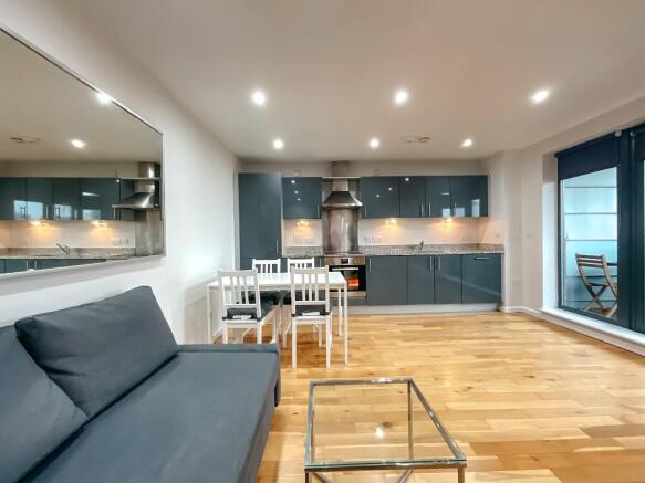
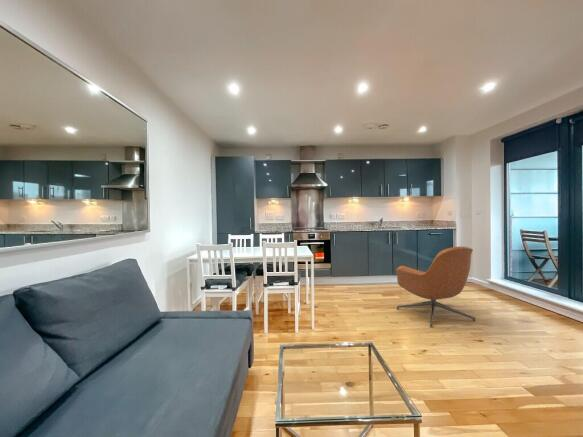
+ armchair (435, 279)
